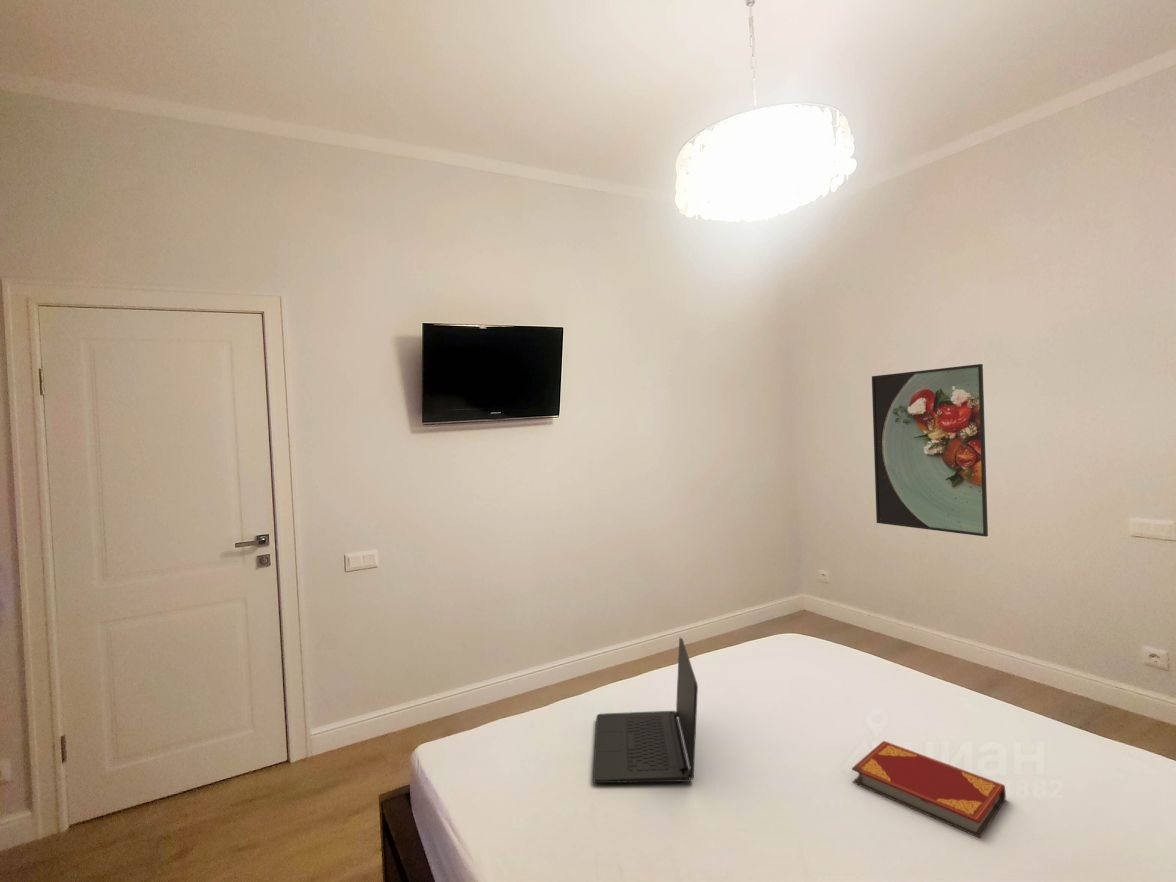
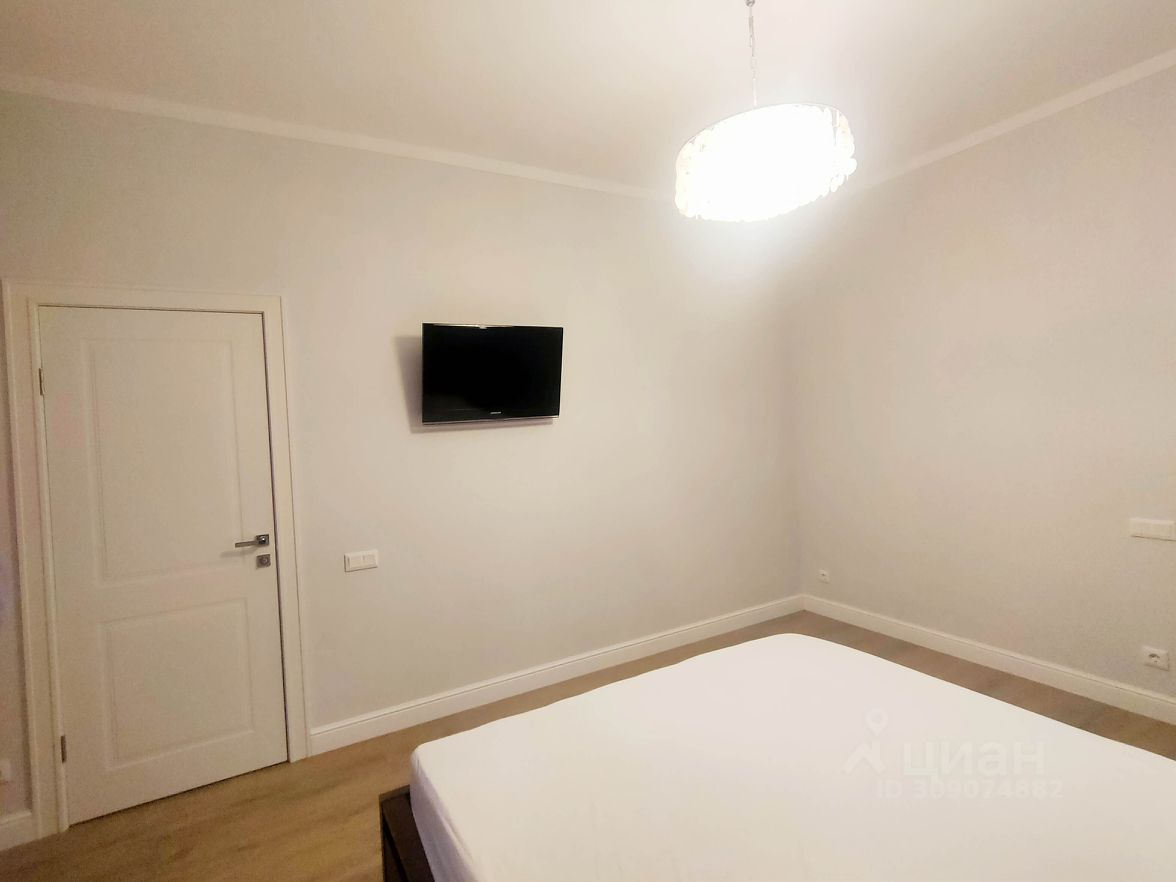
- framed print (925, 450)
- hardback book (926, 783)
- laptop (641, 712)
